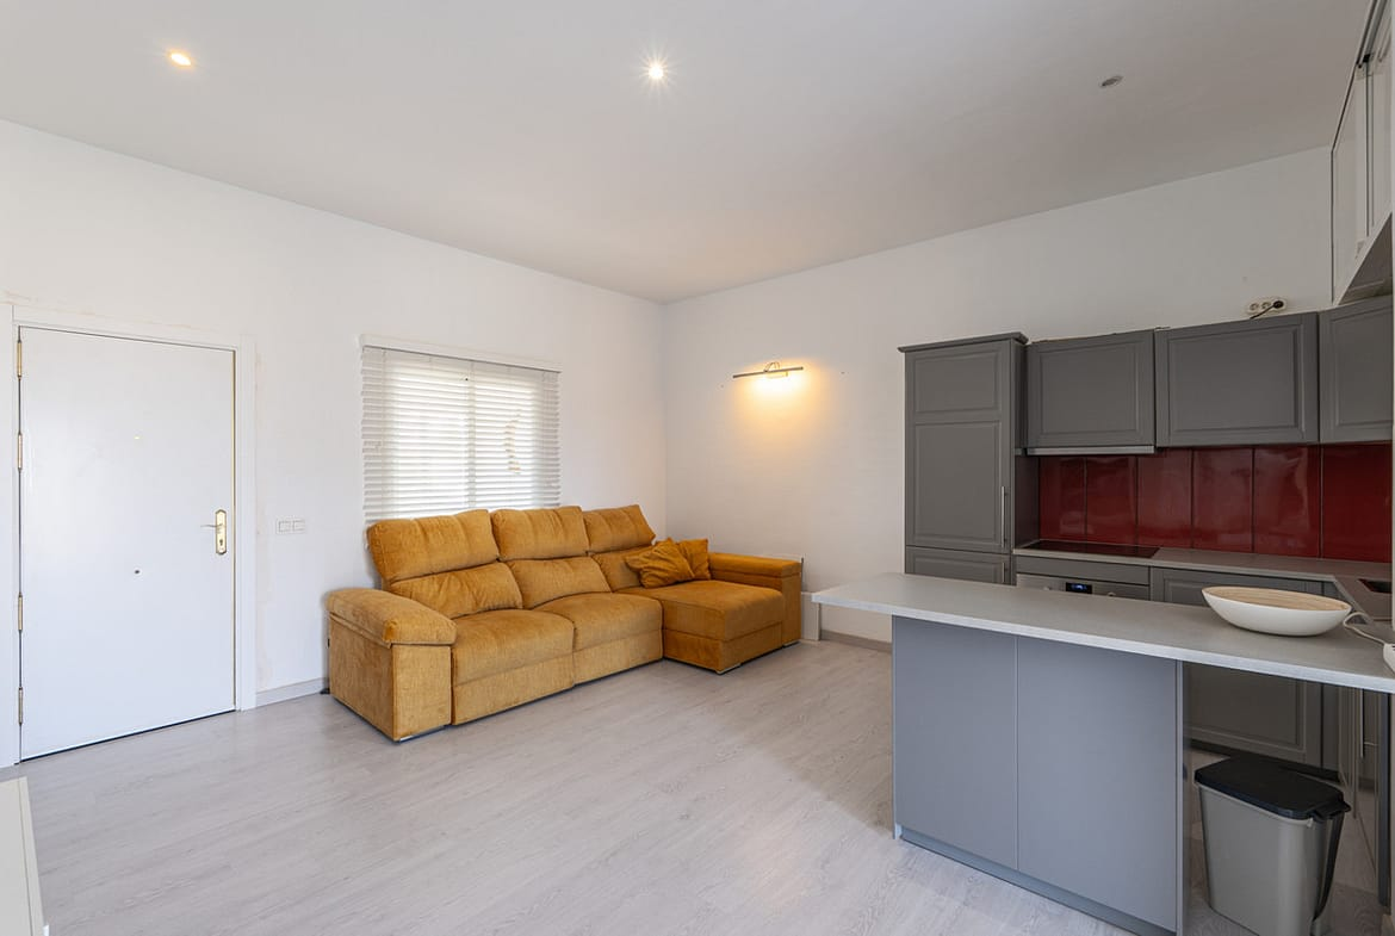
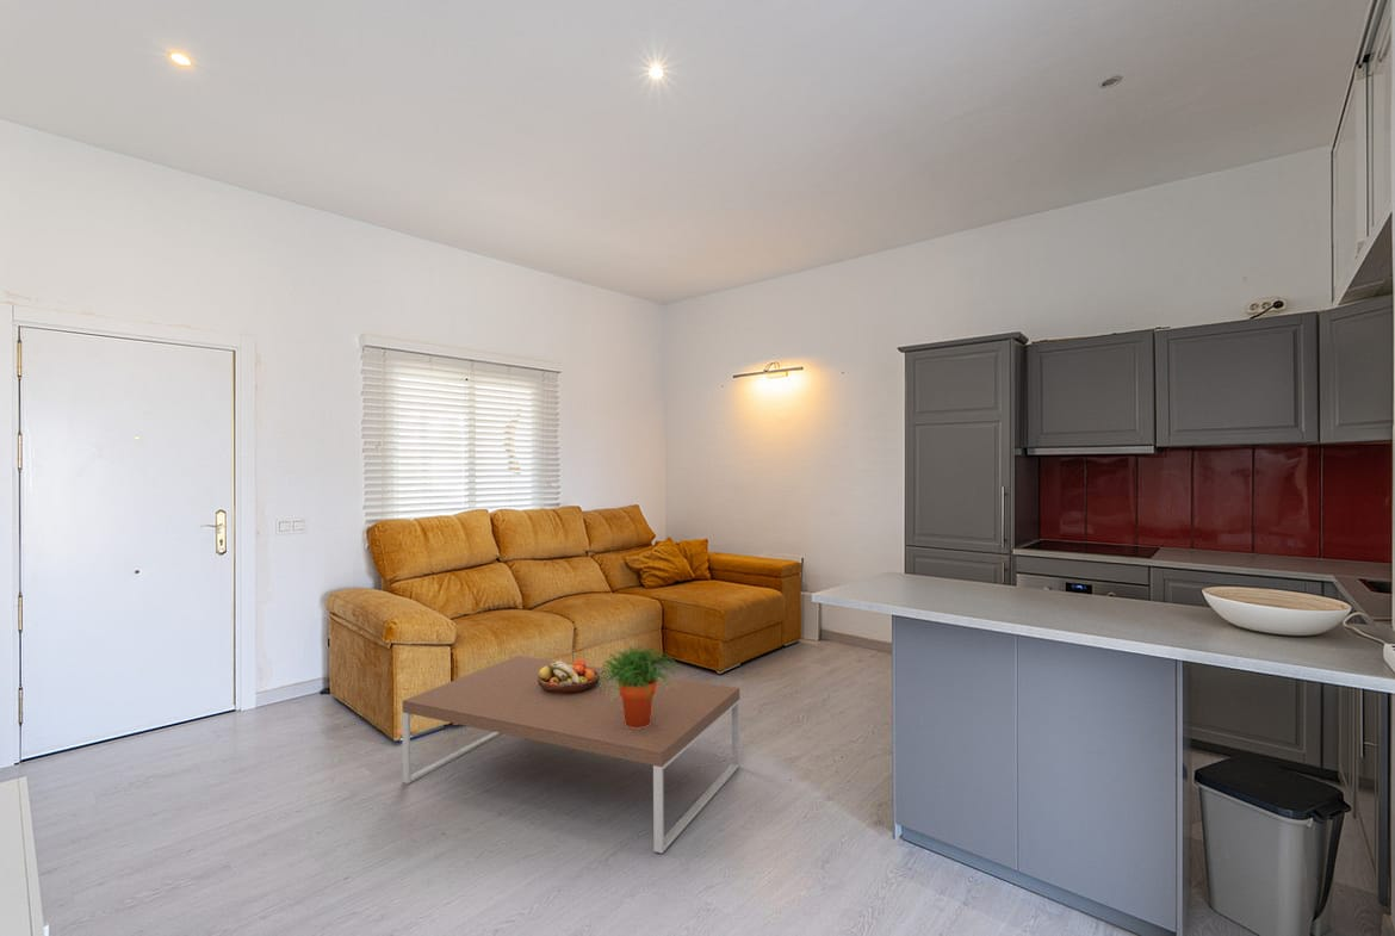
+ potted plant (636, 684)
+ coffee table (575, 733)
+ fruit bowl (569, 672)
